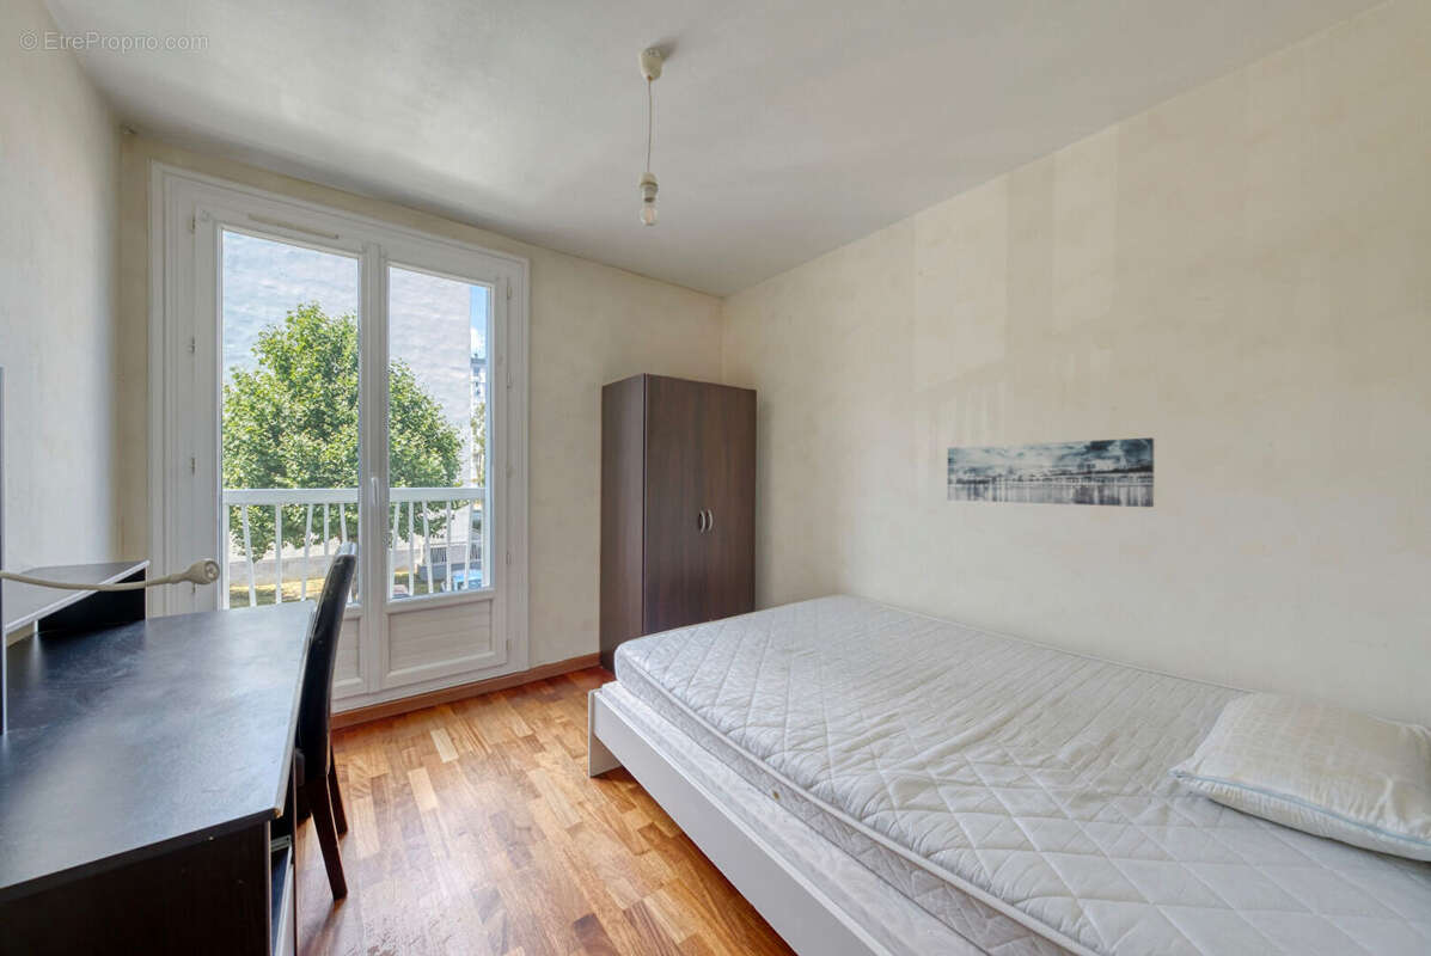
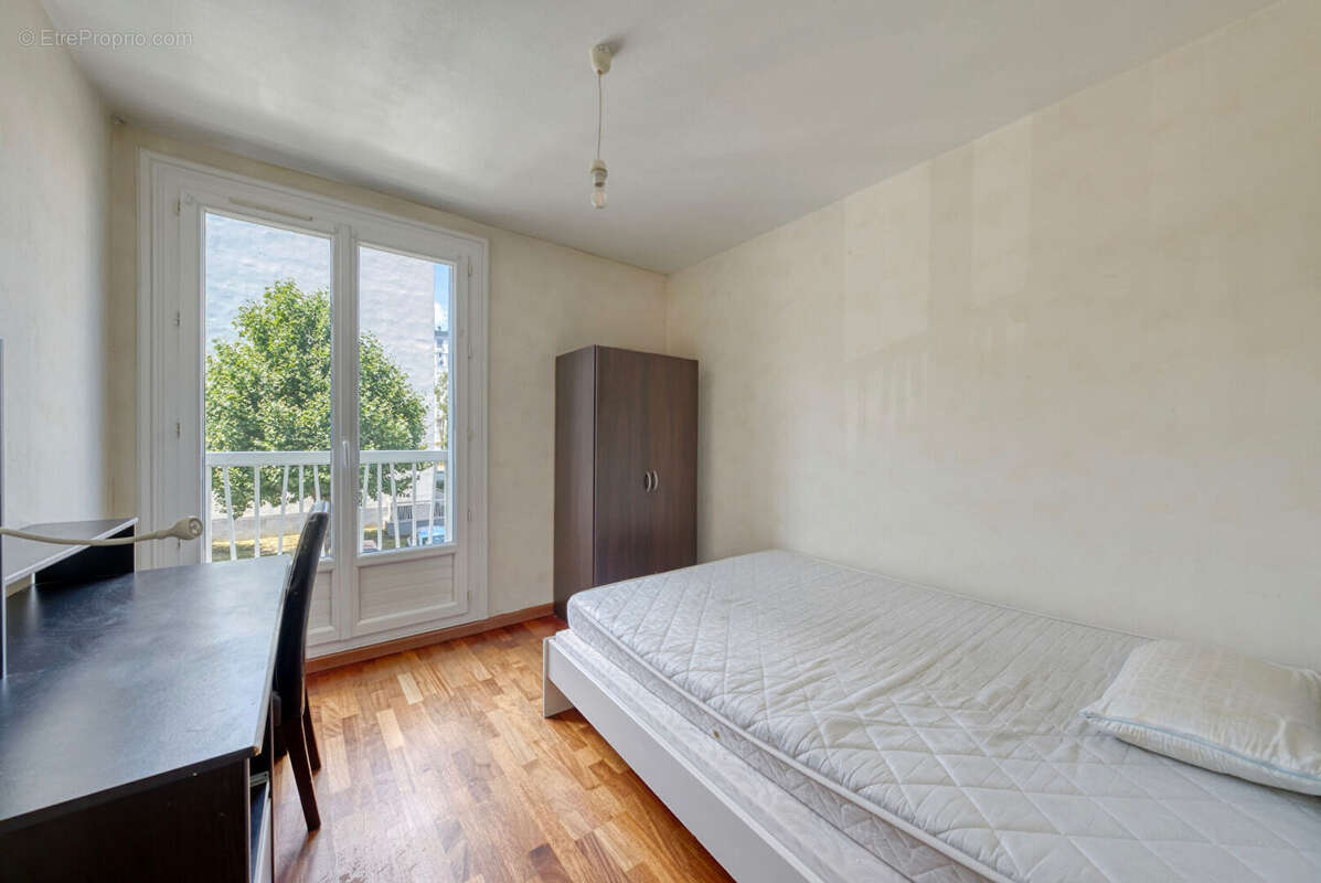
- wall art (1036, 473)
